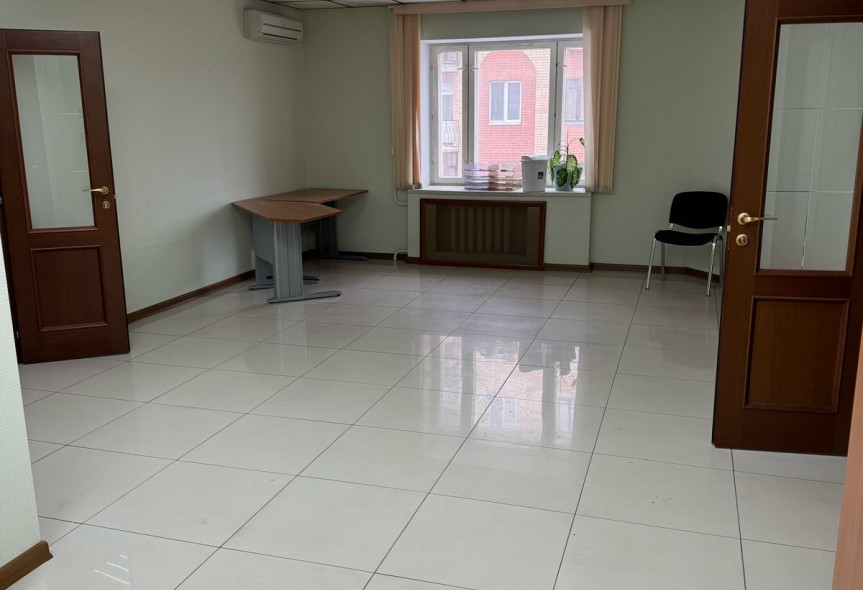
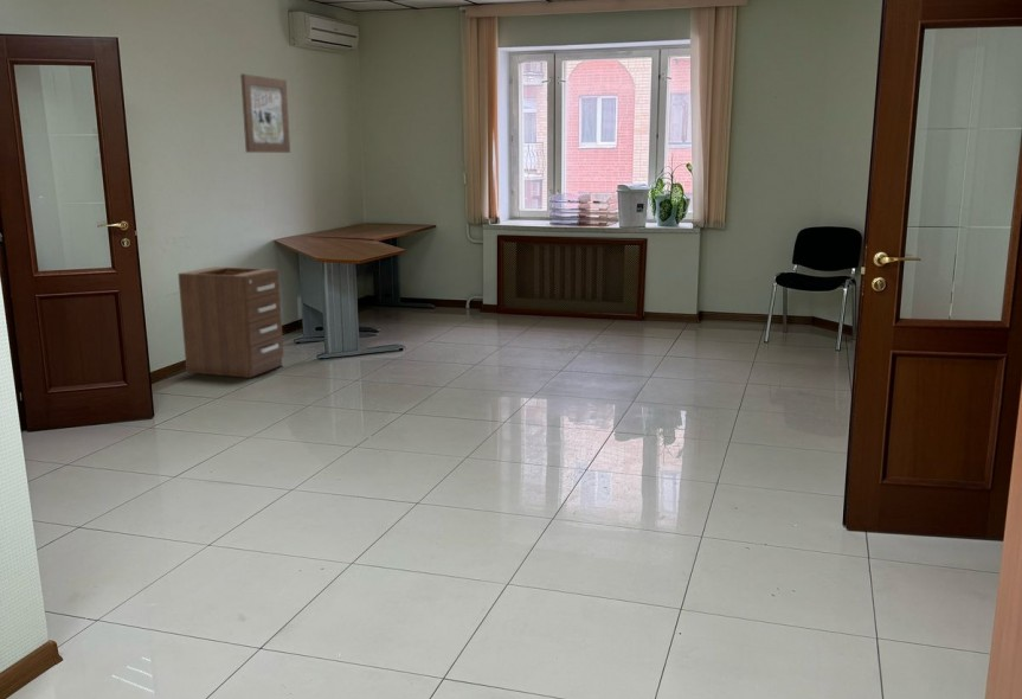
+ wall art (266, 115)
+ filing cabinet (234, 320)
